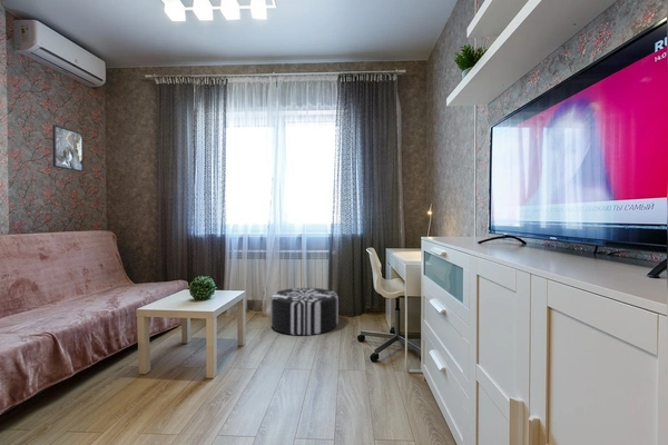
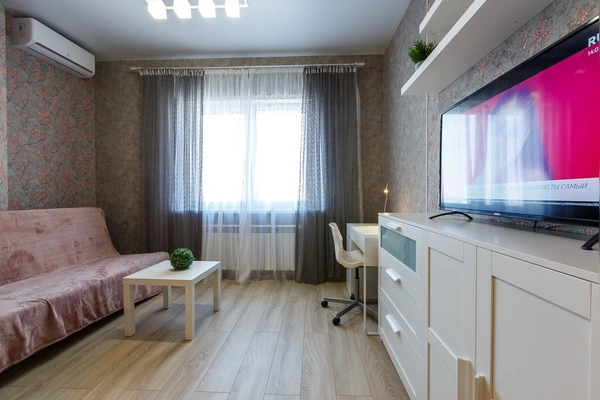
- pouf (304, 309)
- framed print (68, 149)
